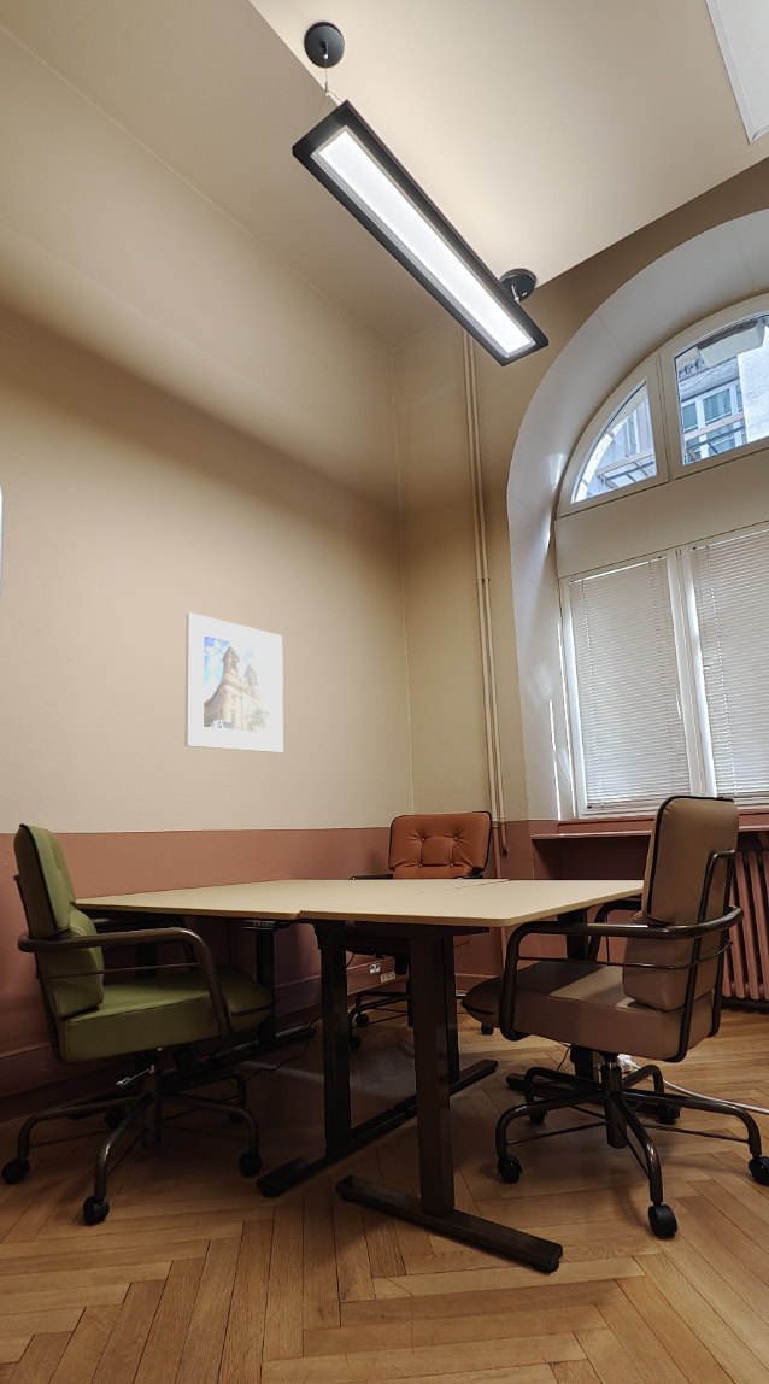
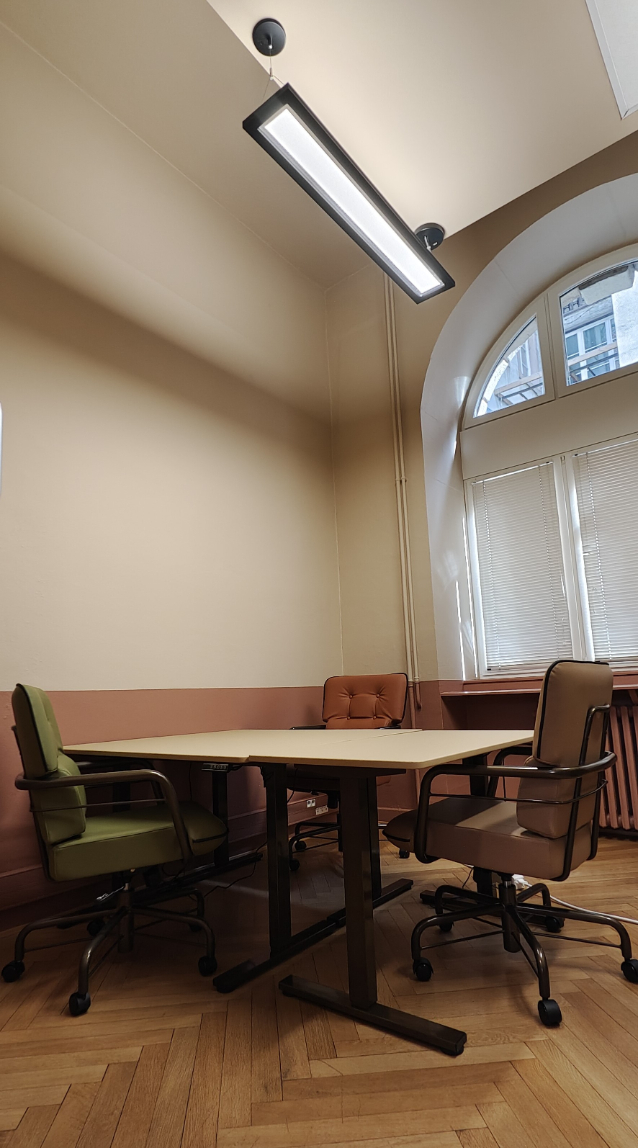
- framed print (236, 686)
